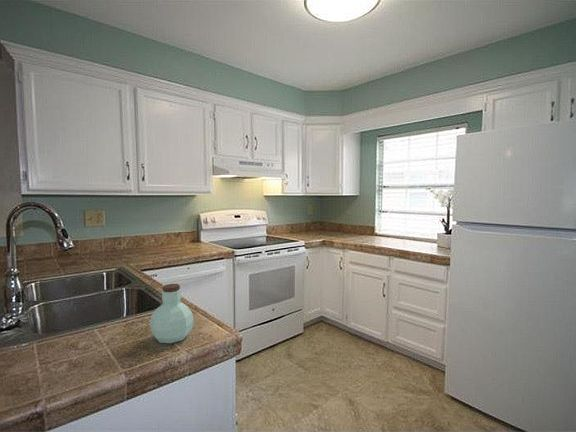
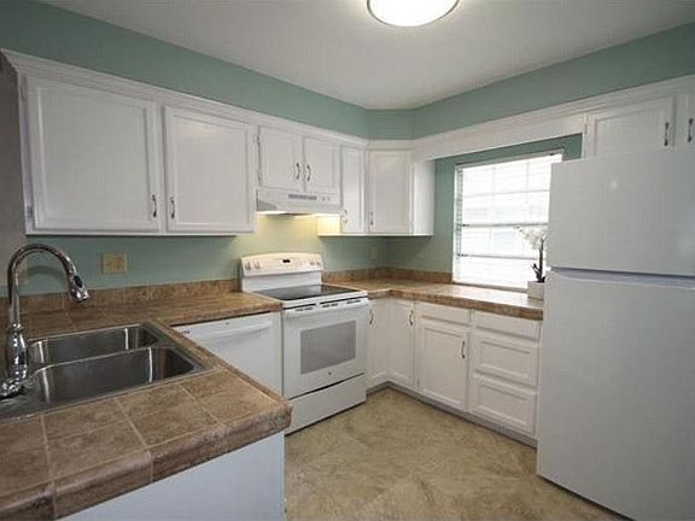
- jar (171, 311)
